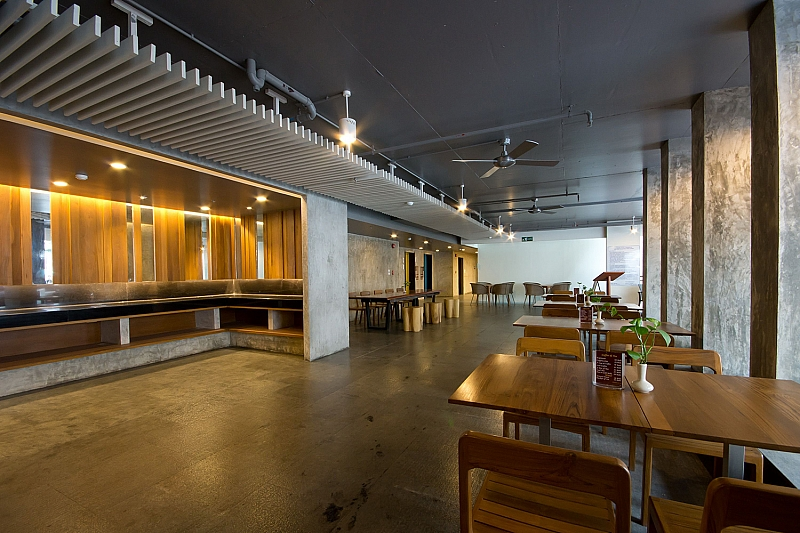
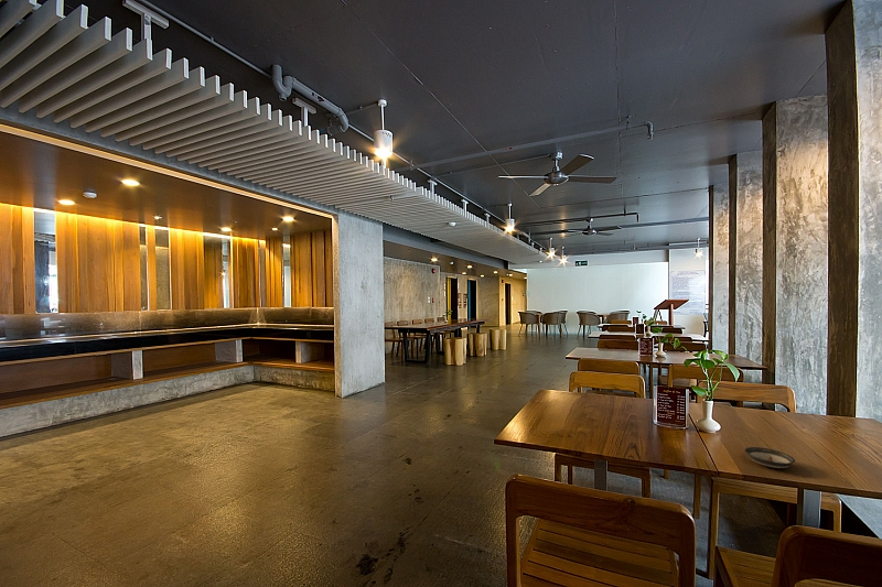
+ saucer (768, 459)
